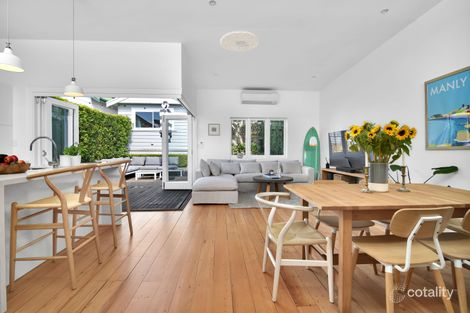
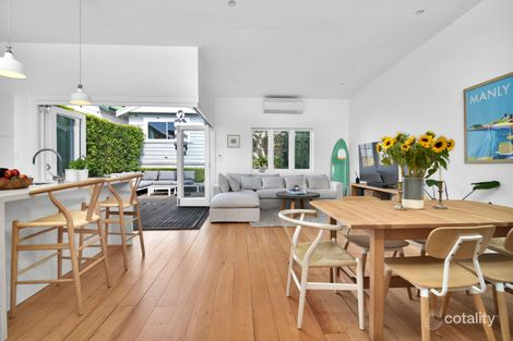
- ceiling light (239, 40)
